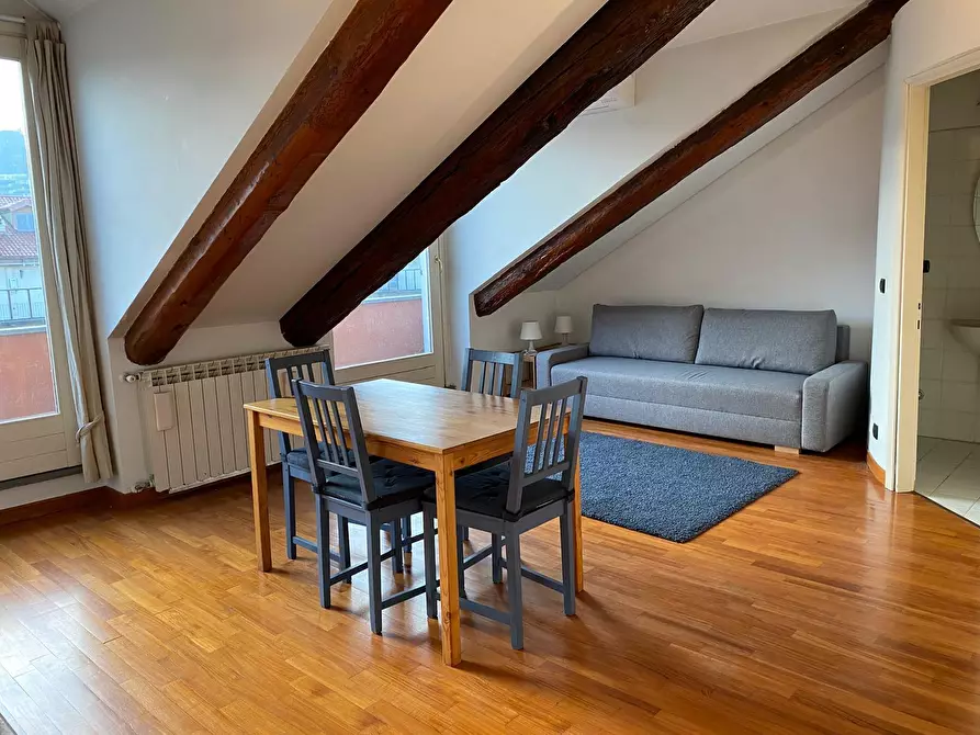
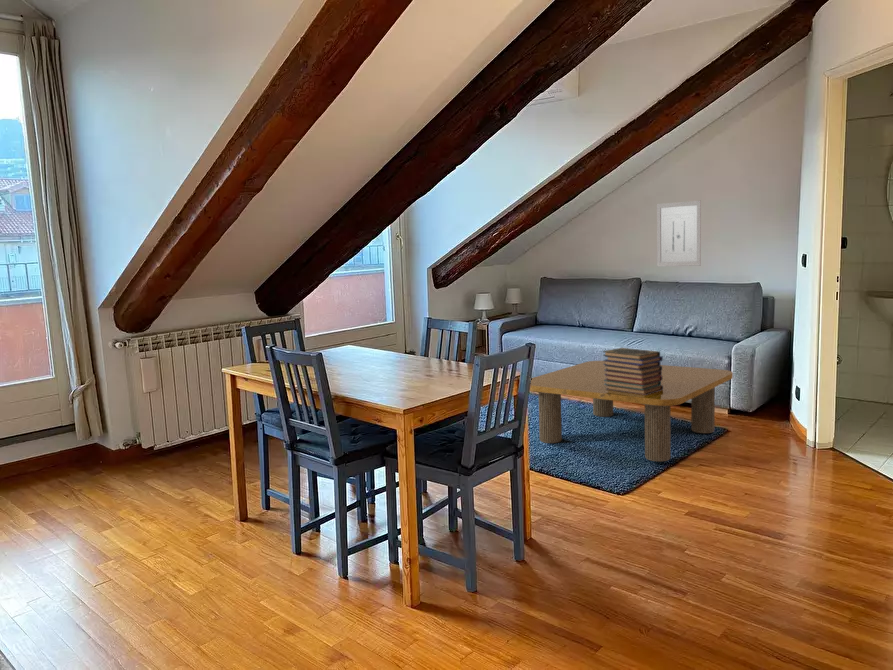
+ wall art (678, 234)
+ coffee table (627, 401)
+ book stack (632, 370)
